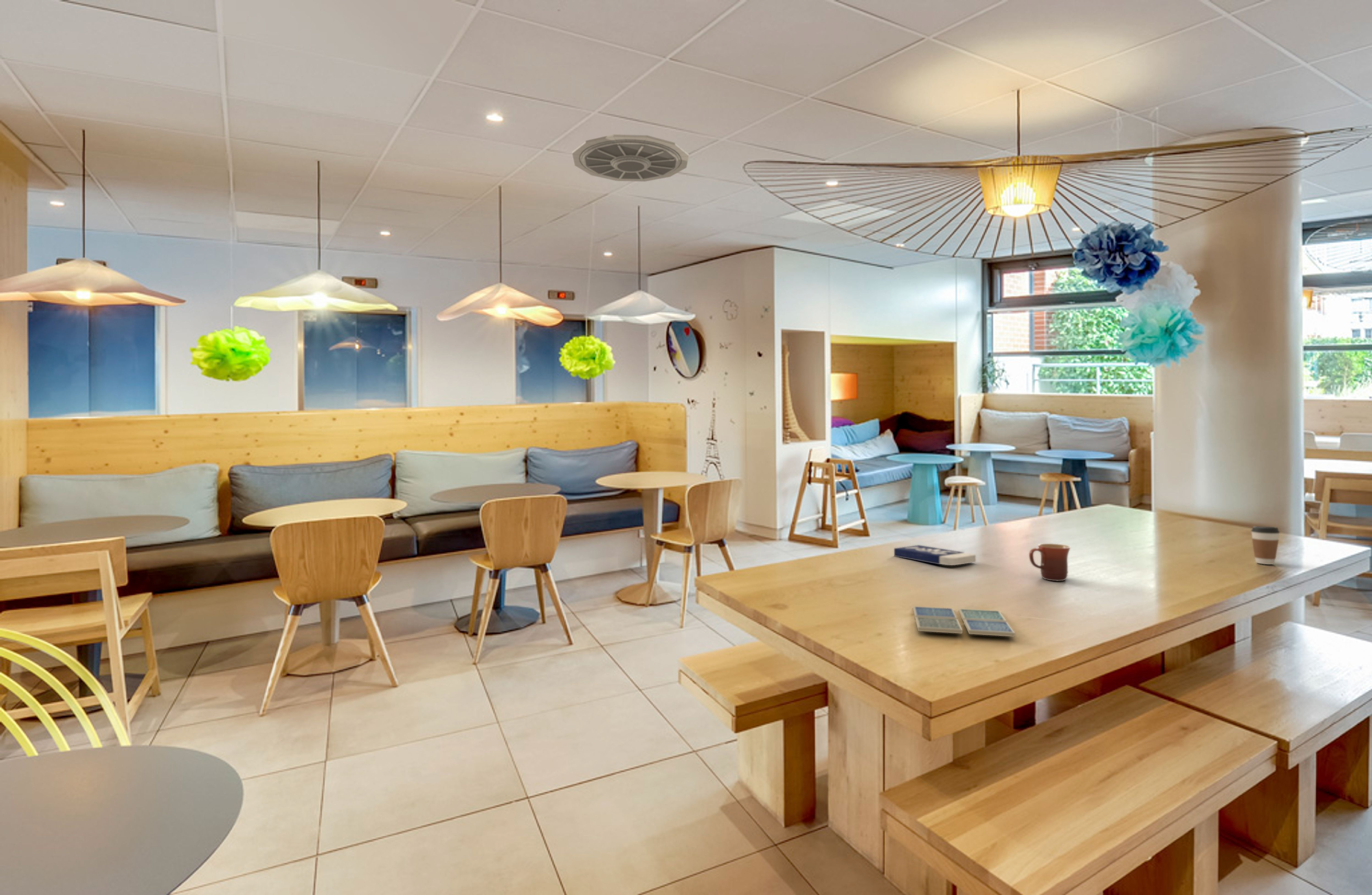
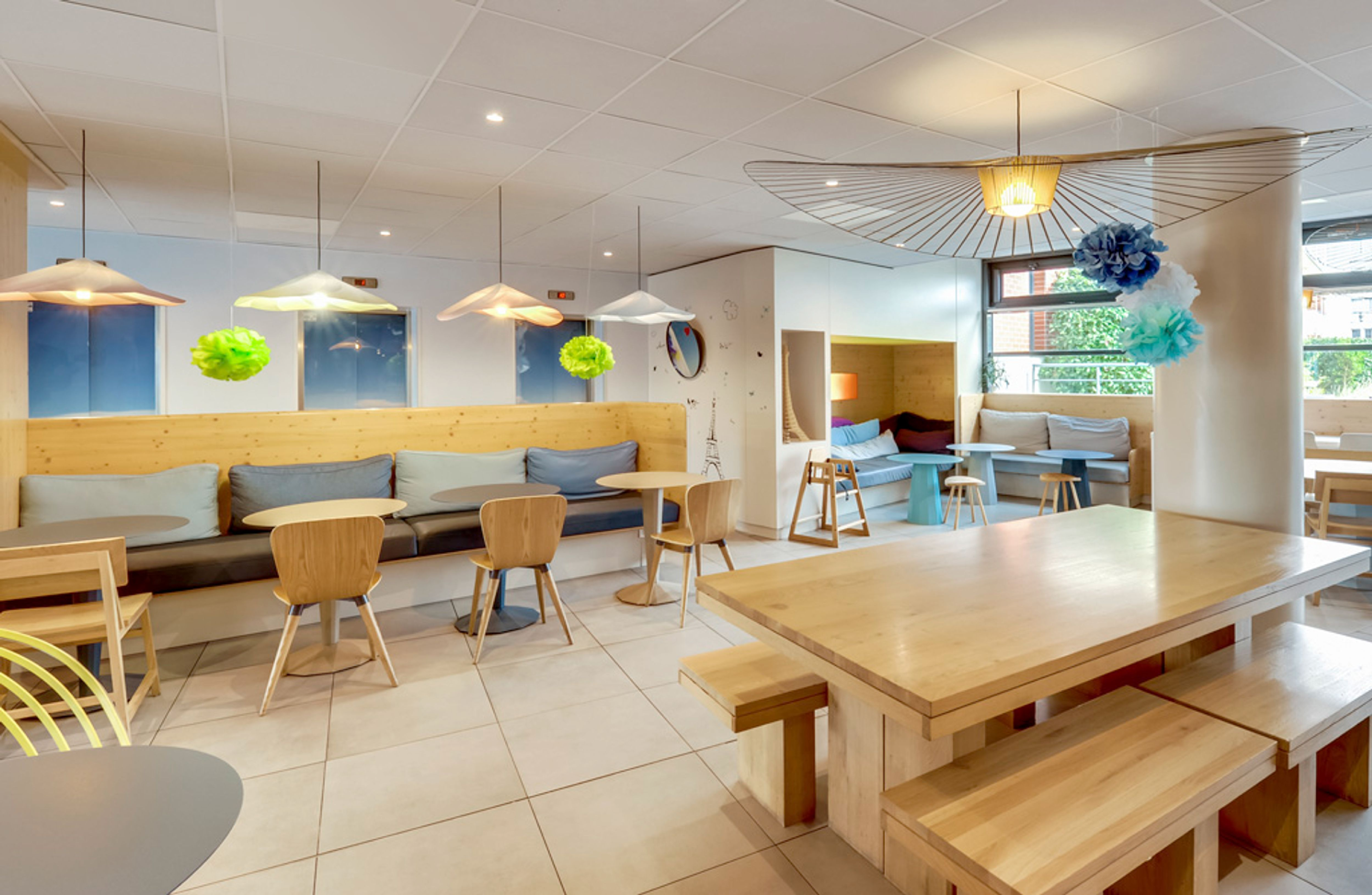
- book (934, 555)
- ceiling vent (631, 162)
- mug (1049, 562)
- drink coaster (962, 620)
- coffee cup (1265, 545)
